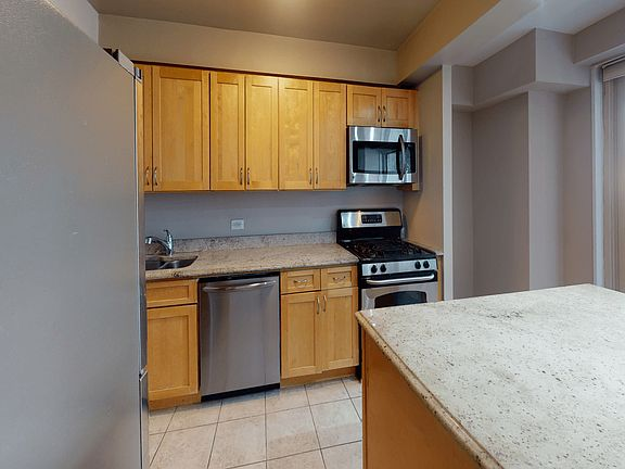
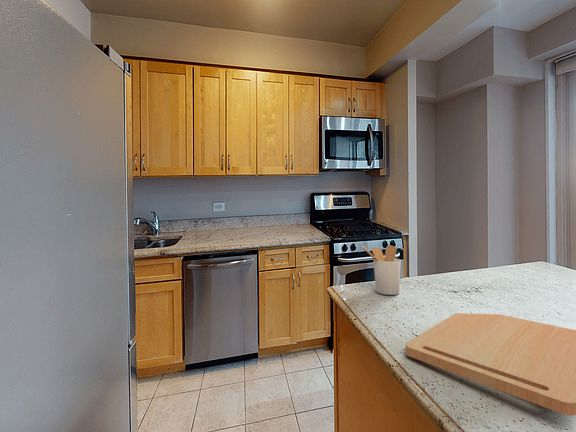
+ cutting board (501, 343)
+ utensil holder (380, 267)
